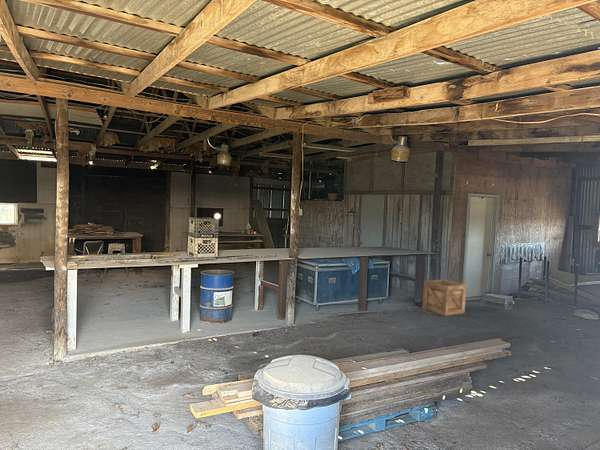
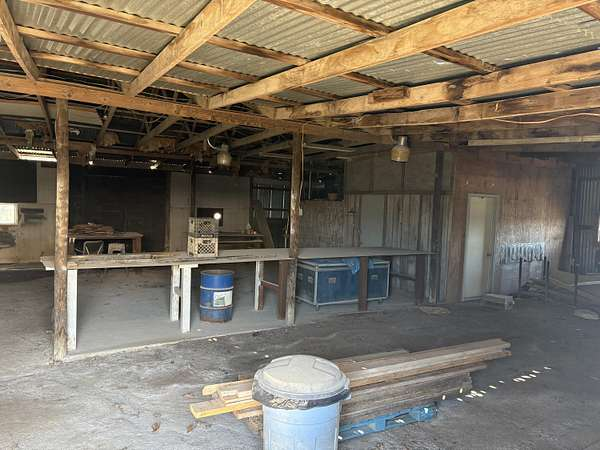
- wooden crate (443, 296)
